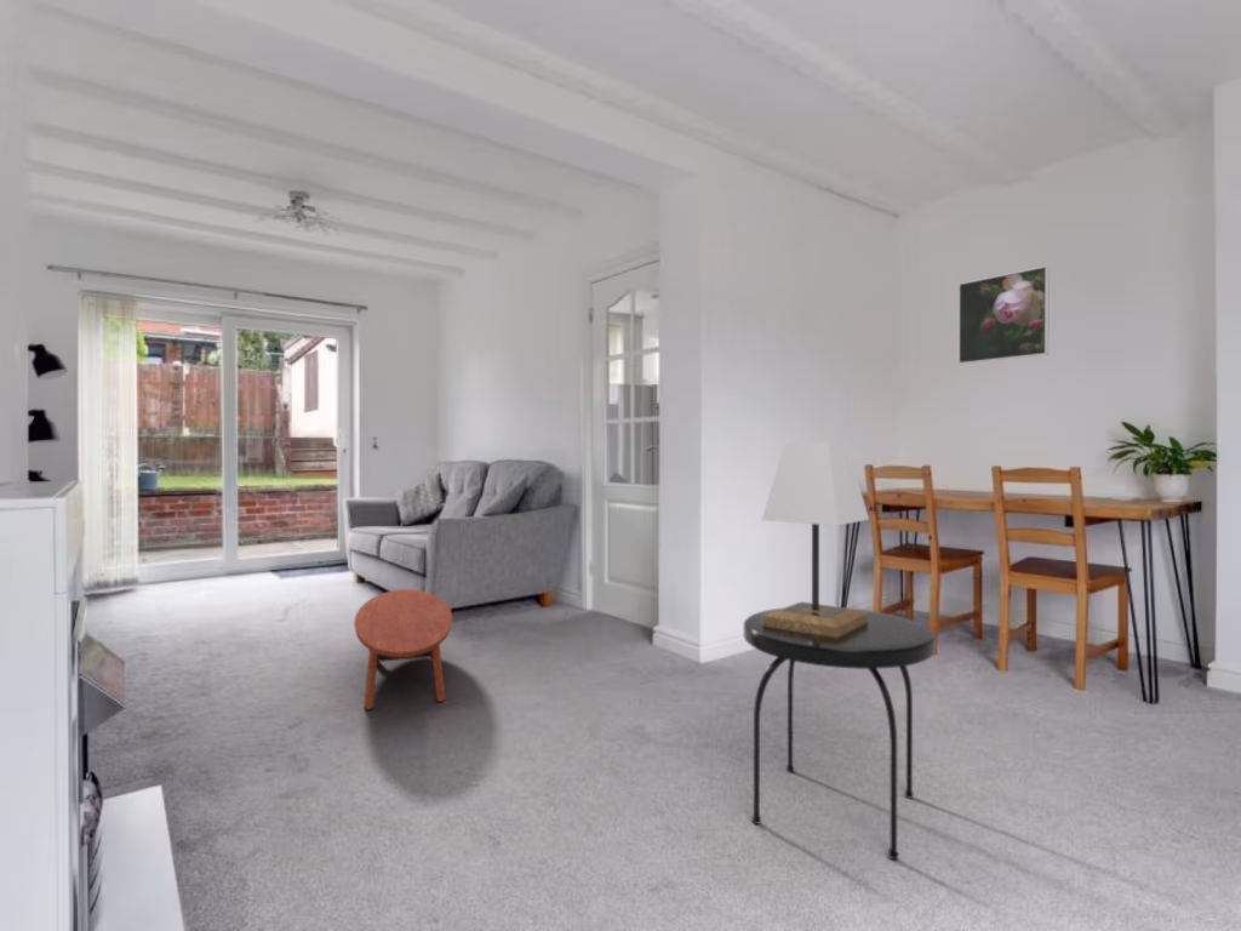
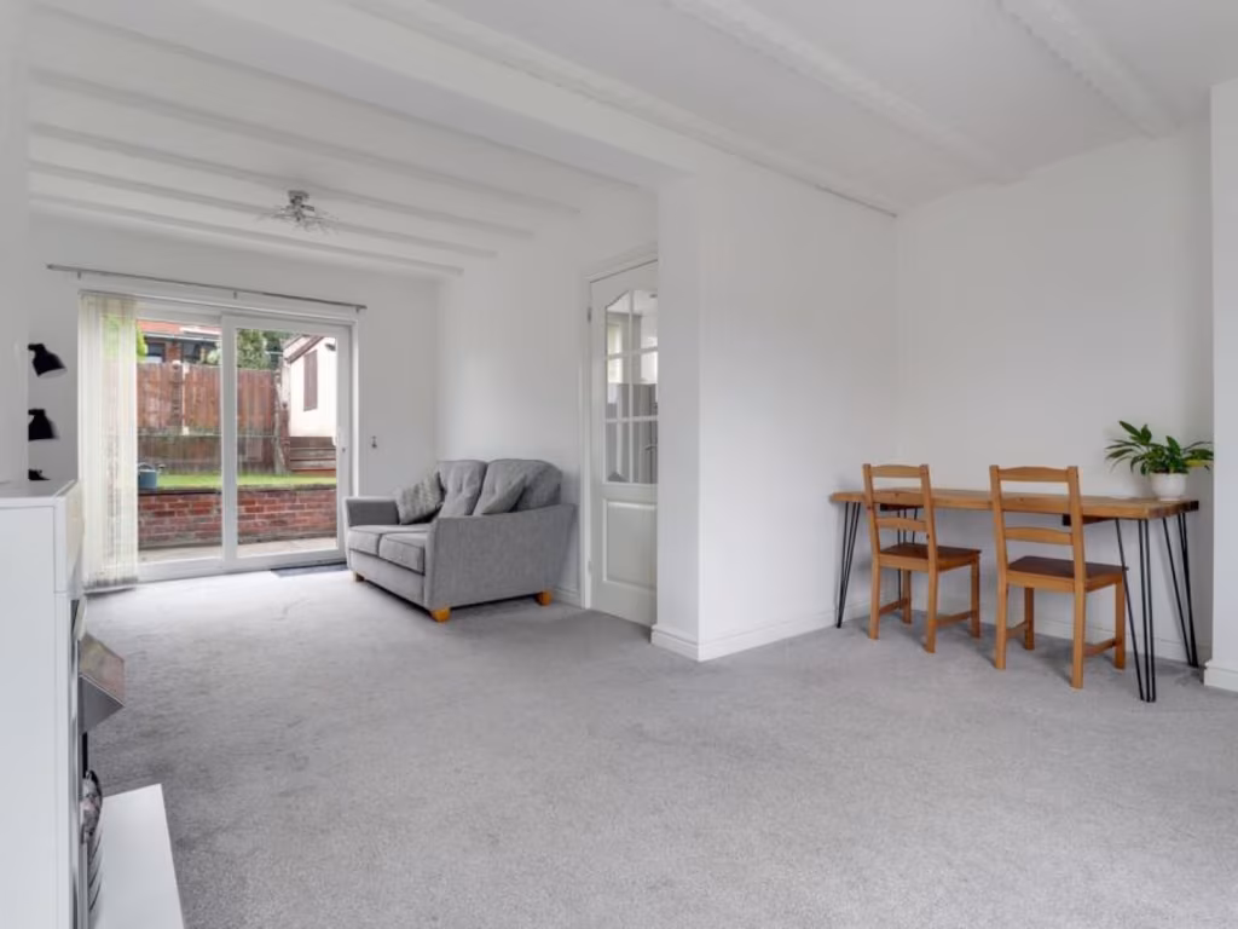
- lamp (814, 531)
- coffee table (404, 646)
- side table (791, 716)
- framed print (1001, 316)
